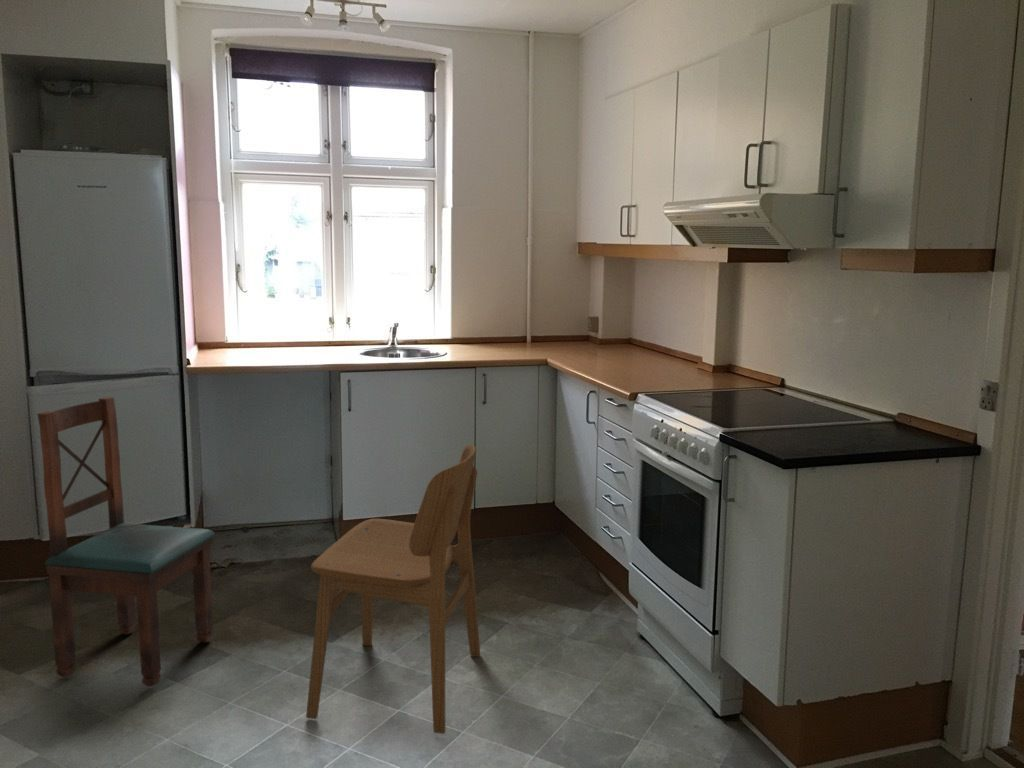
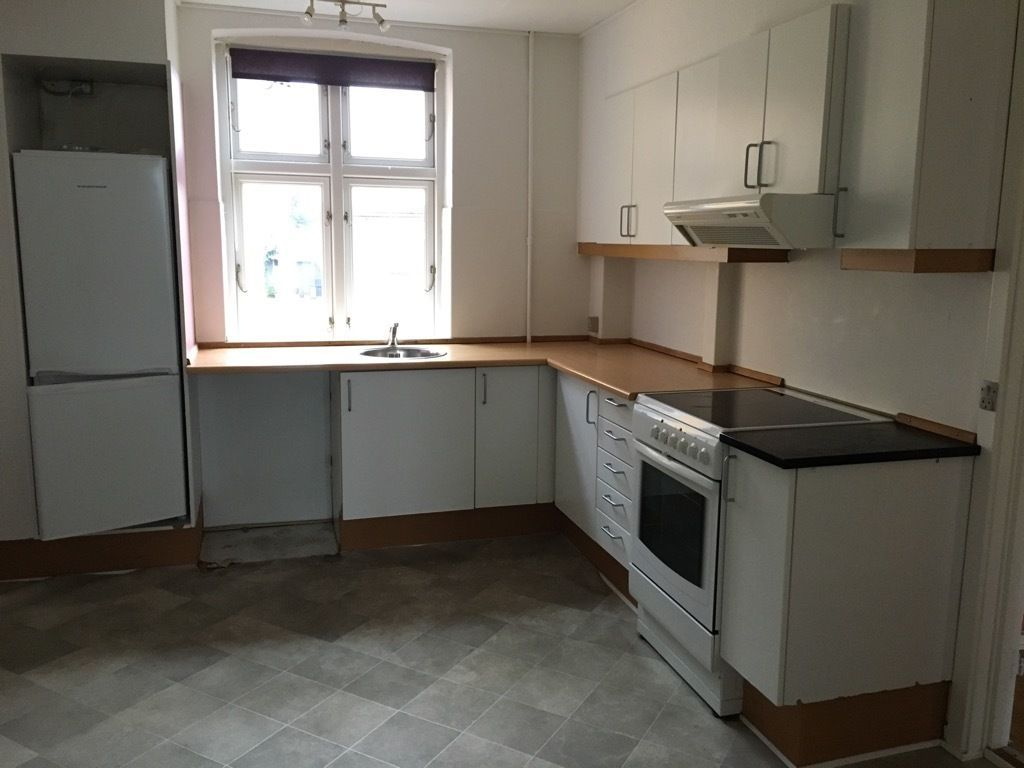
- dining chair (398, 570)
- dining chair (131, 535)
